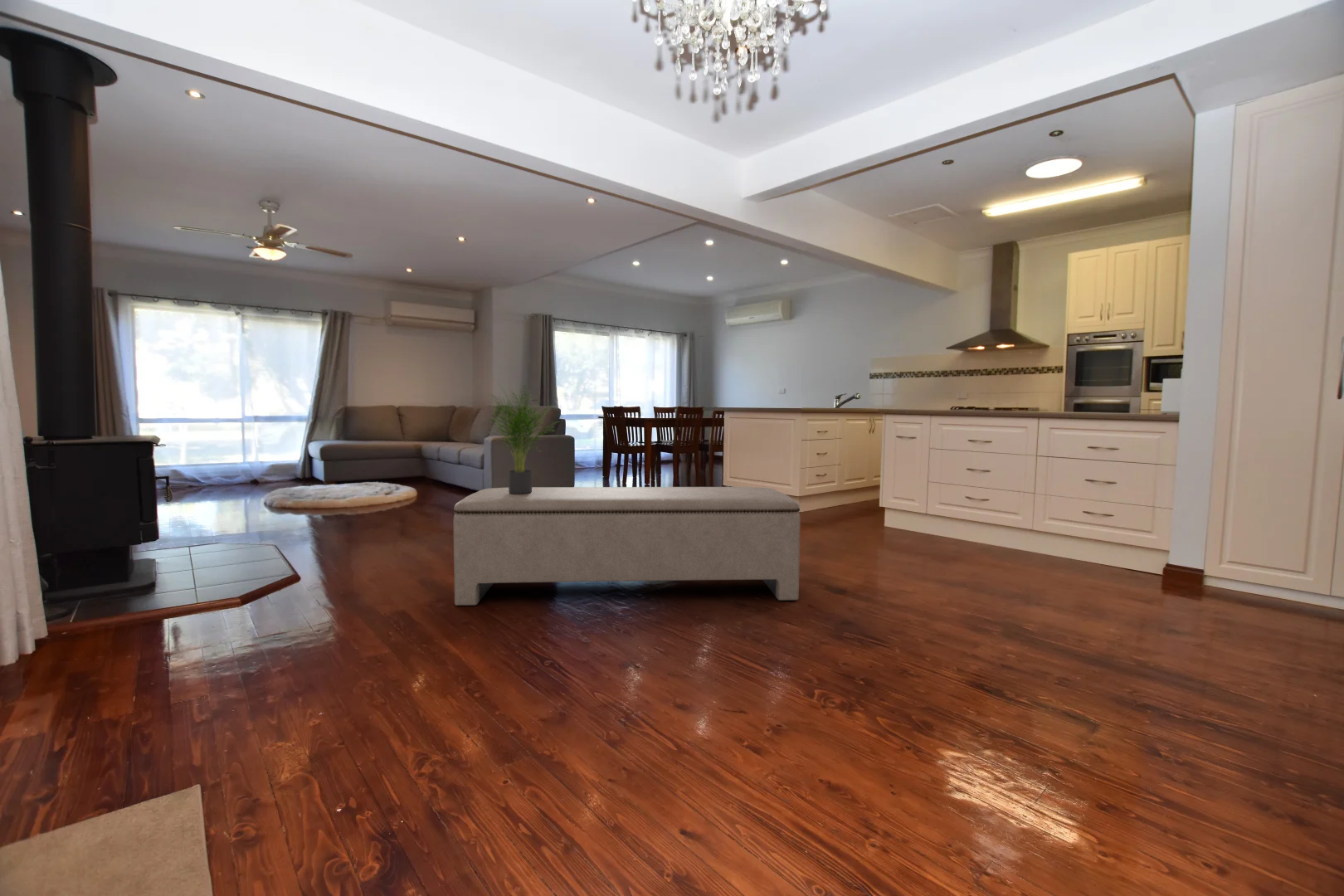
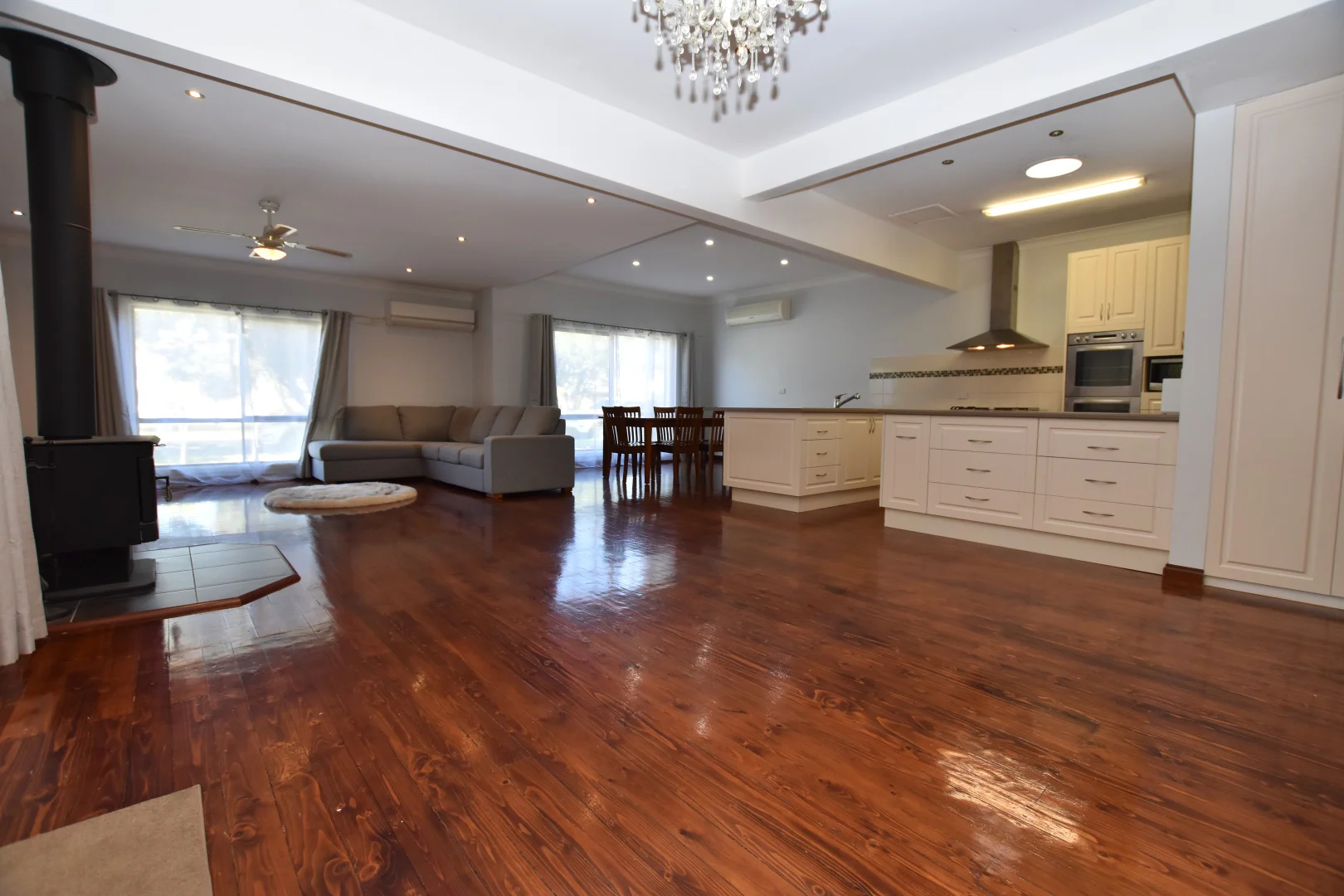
- potted plant (525, 436)
- bench (630, 539)
